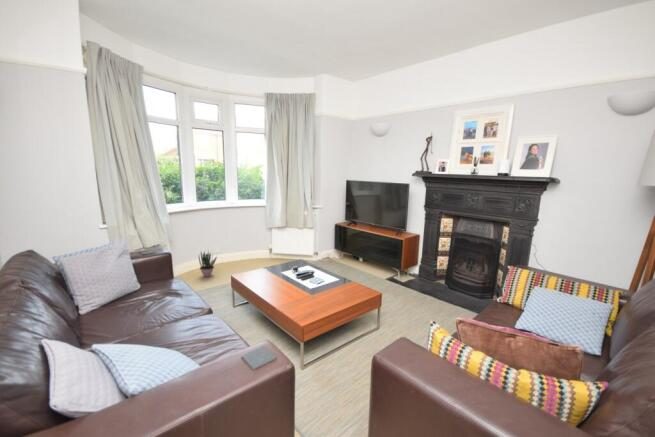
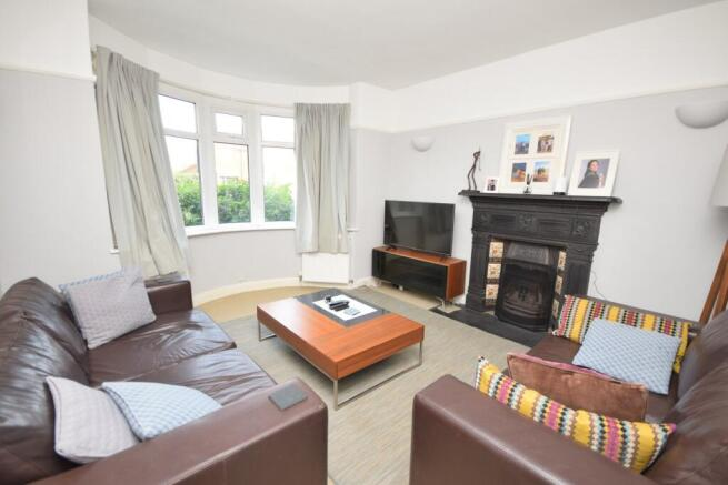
- potted plant (207, 263)
